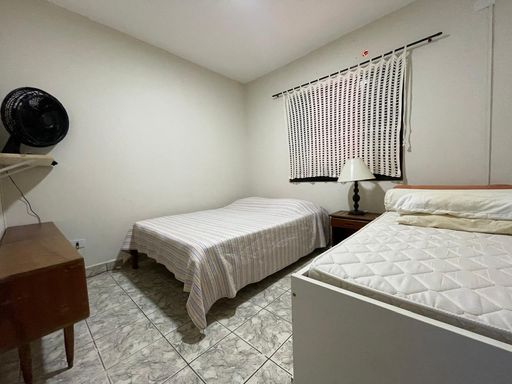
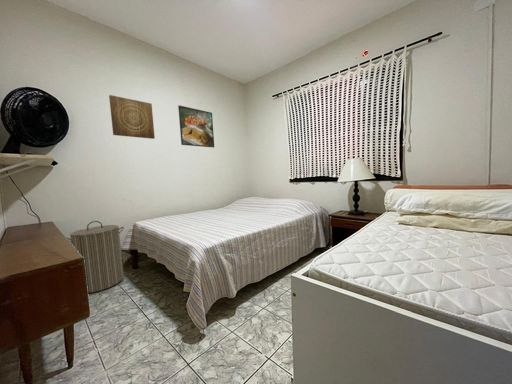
+ laundry hamper (98, 252)
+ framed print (197, 127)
+ wall art (133, 118)
